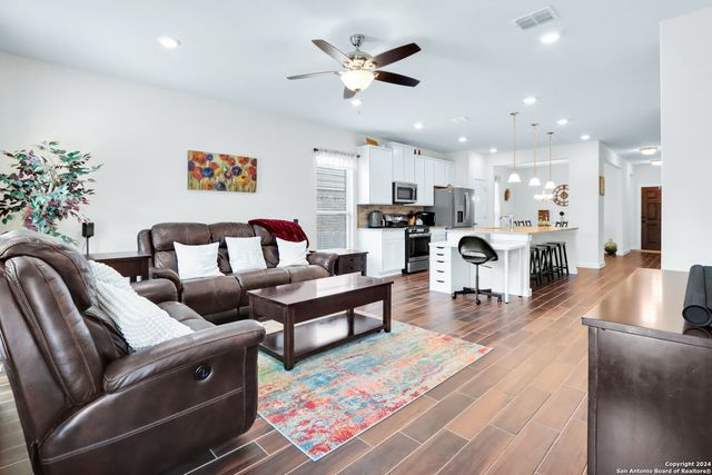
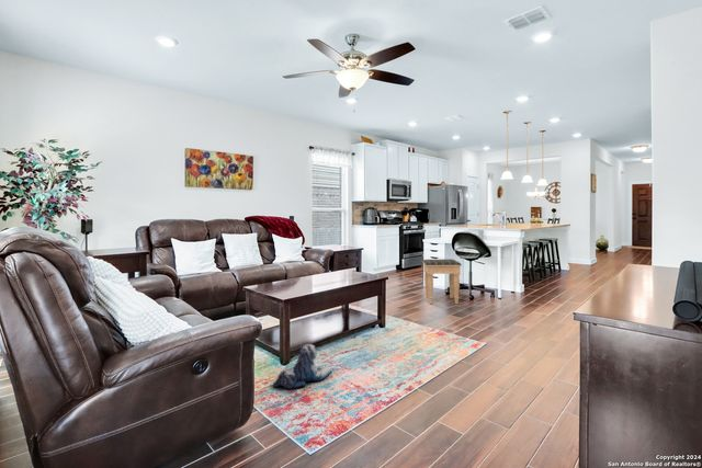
+ footstool (441, 273)
+ plush toy (303, 362)
